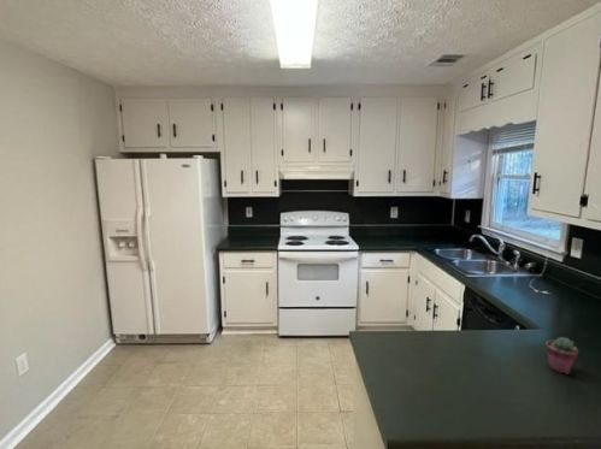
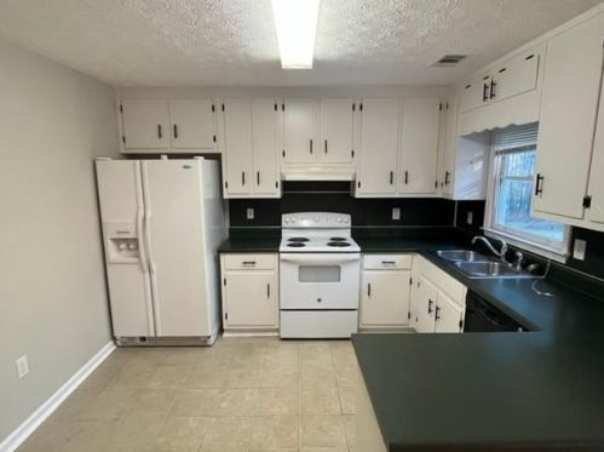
- potted succulent (560, 353)
